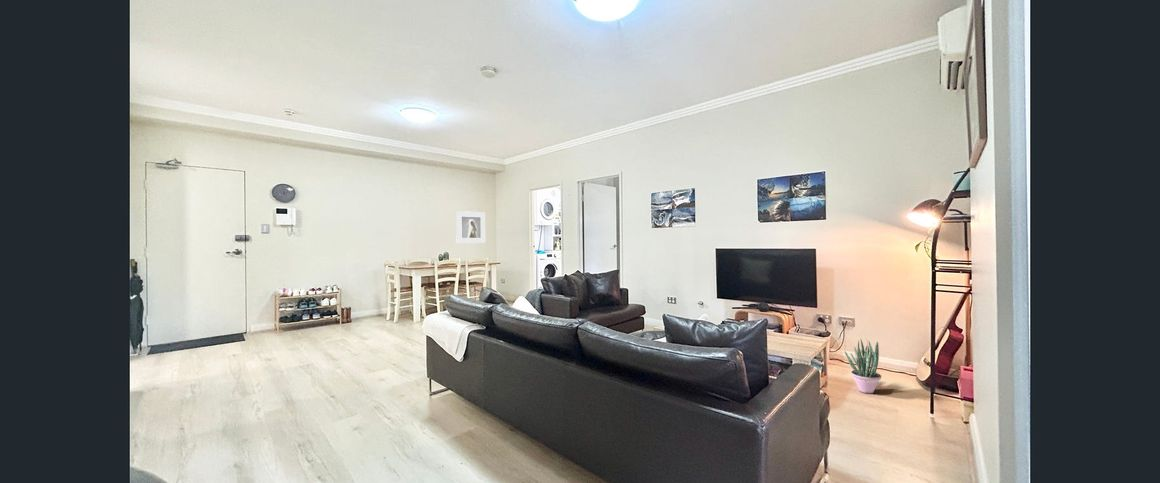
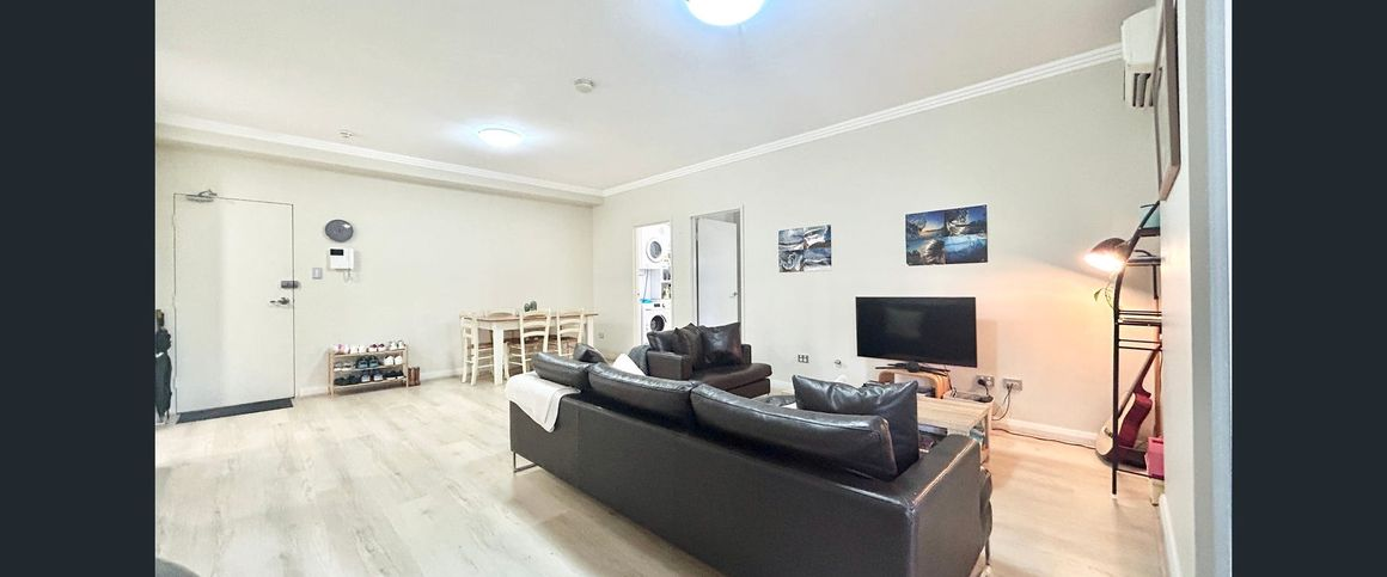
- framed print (471, 227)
- potted plant (864, 364)
